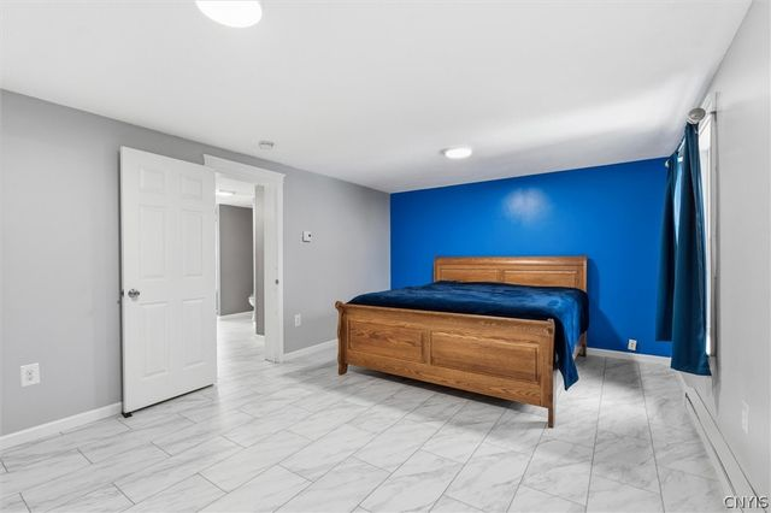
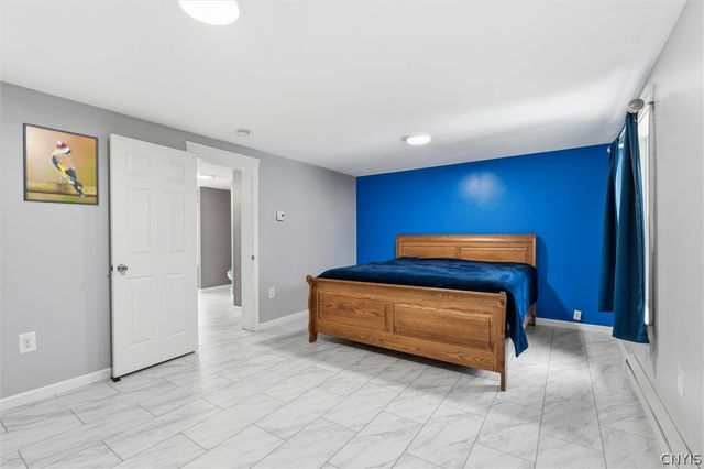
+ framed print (63, 166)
